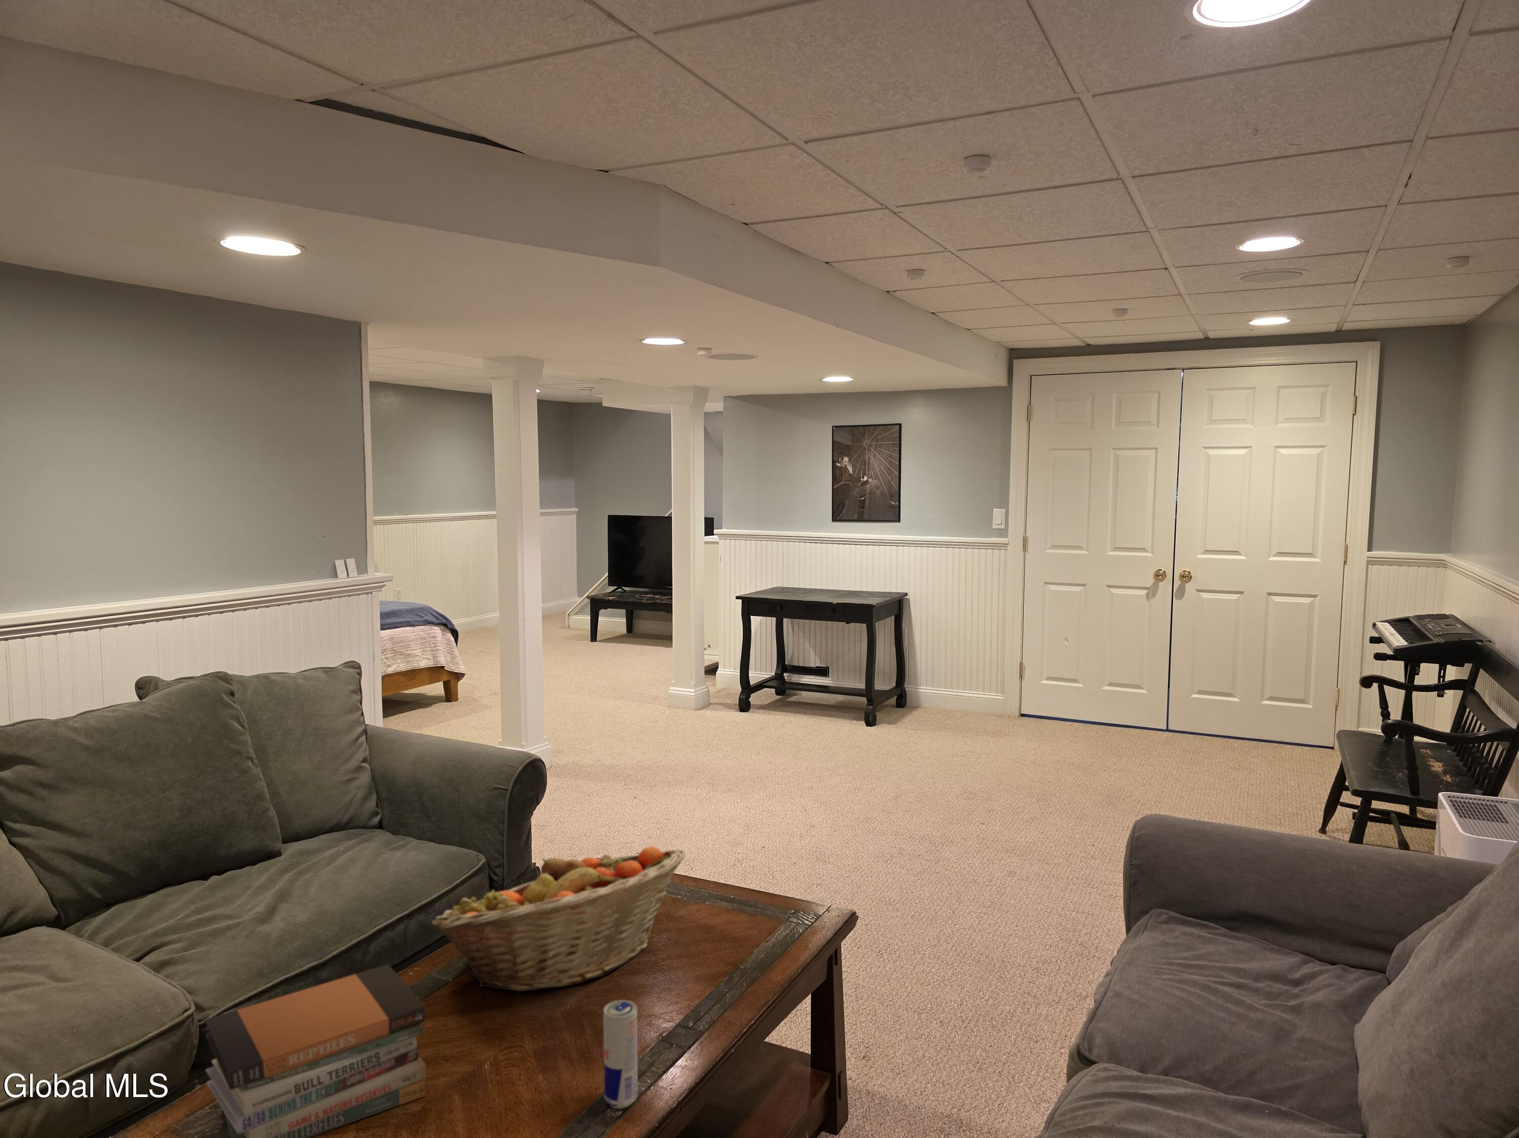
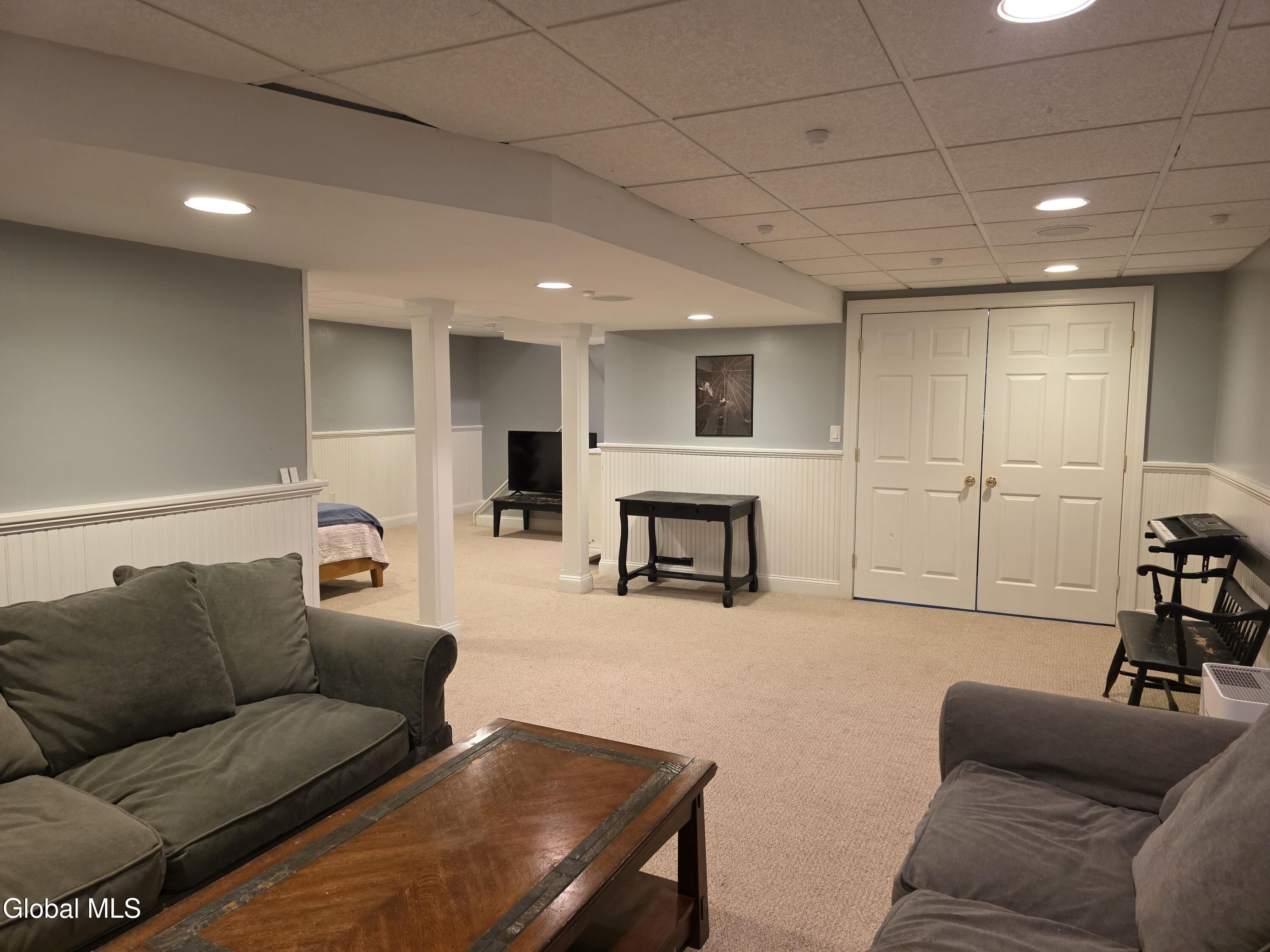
- book stack (318, 1058)
- fruit basket (565, 905)
- beverage can (621, 1054)
